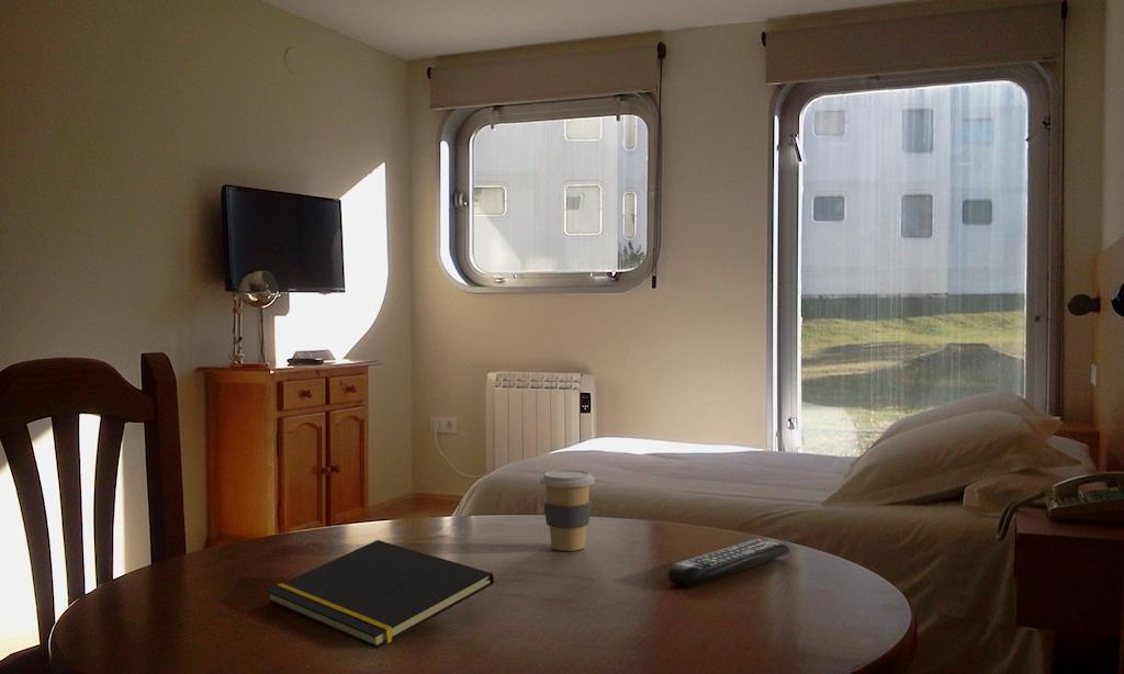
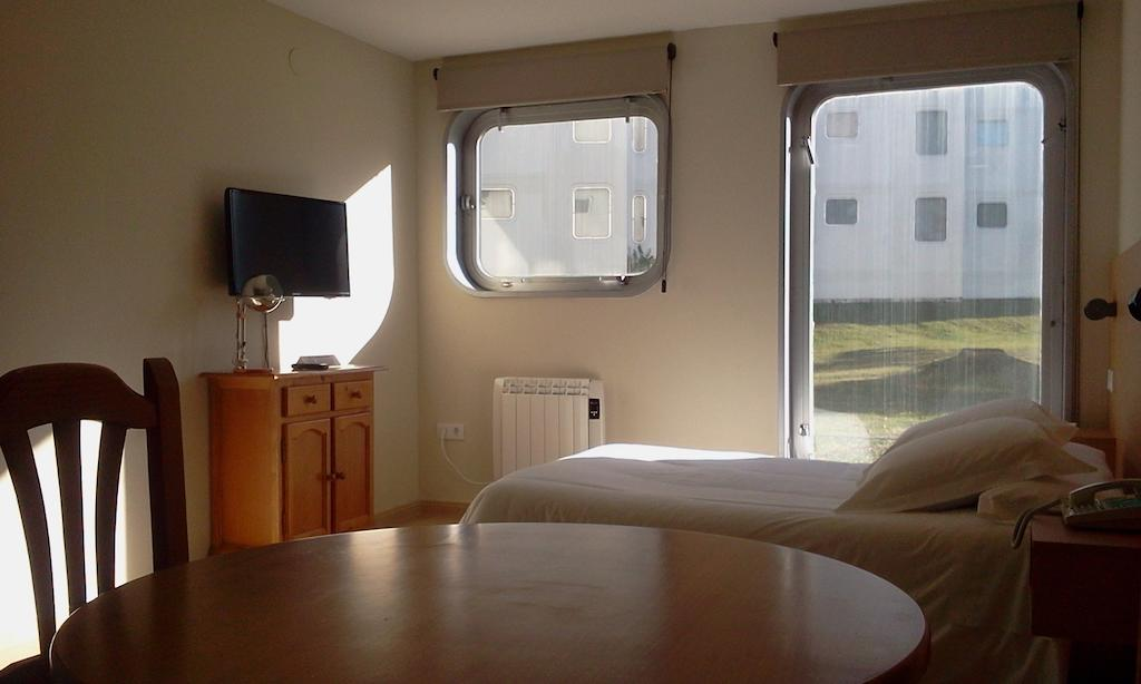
- coffee cup (567, 509)
- notepad (378, 587)
- remote control (731, 561)
